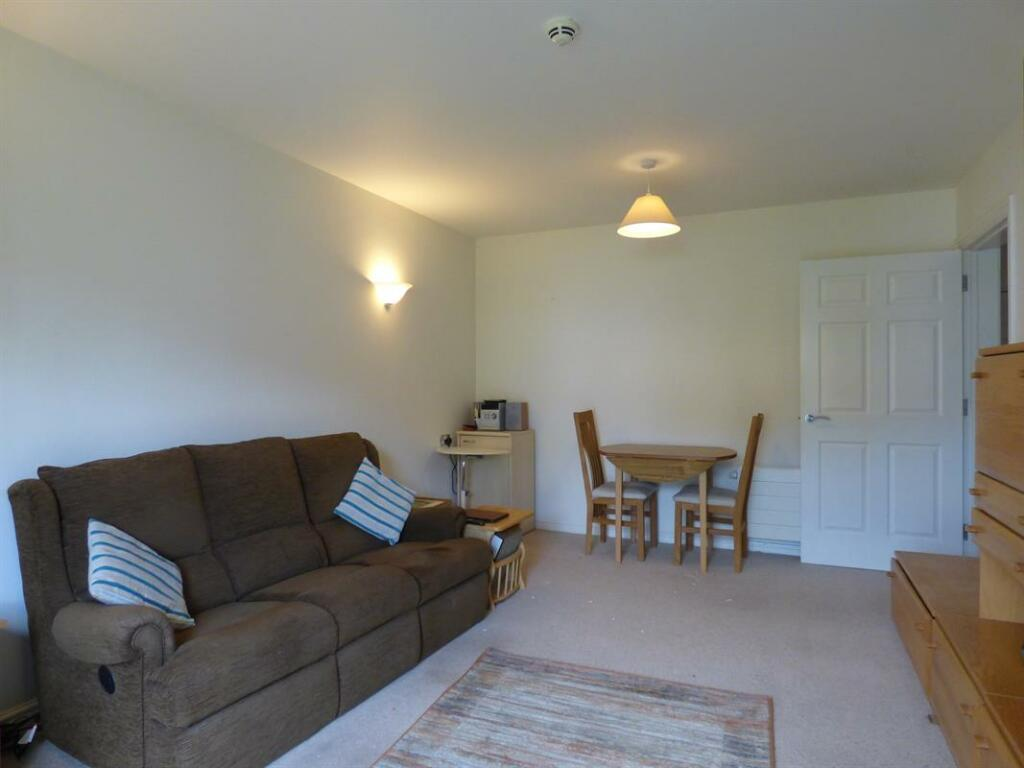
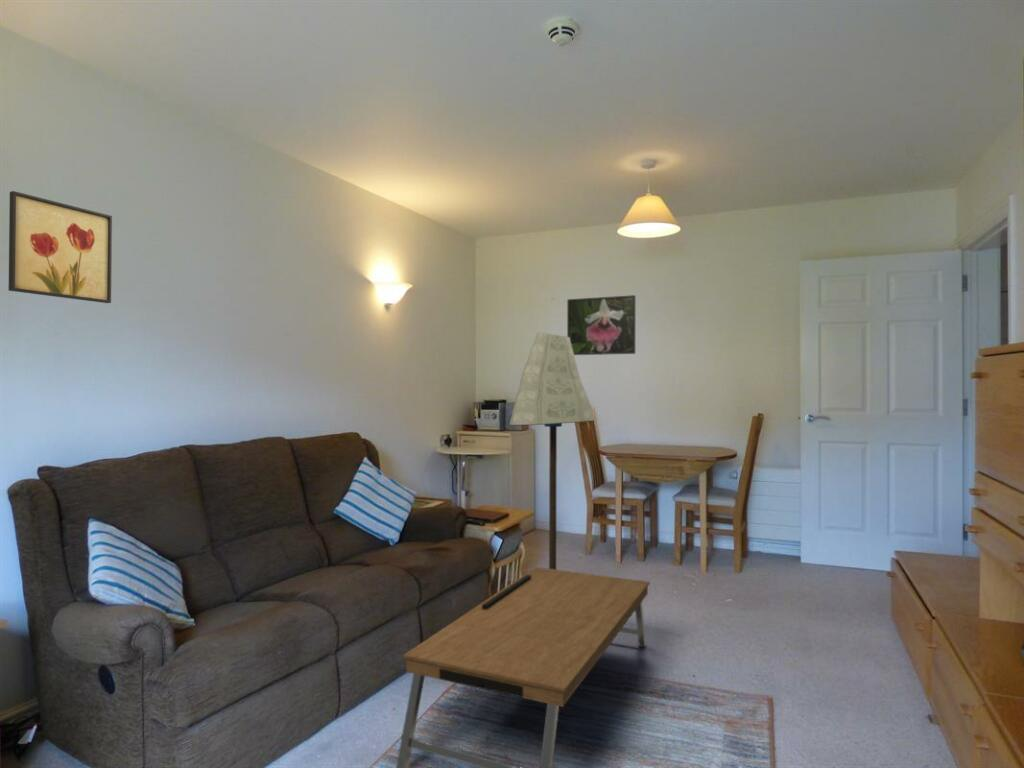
+ floor lamp (552, 468)
+ wall art (62, 251)
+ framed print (600, 325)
+ coffee table (546, 652)
